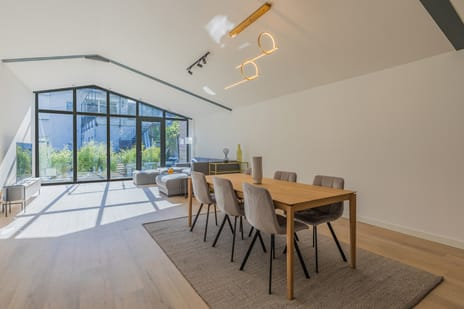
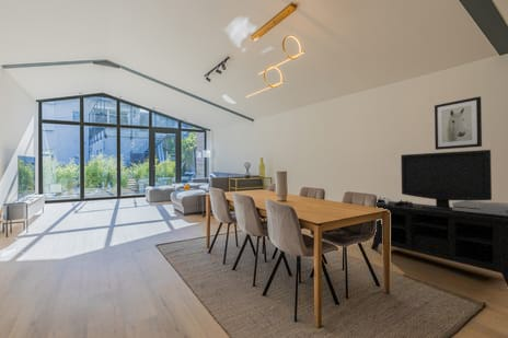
+ wall art (457, 125)
+ media console (437, 207)
